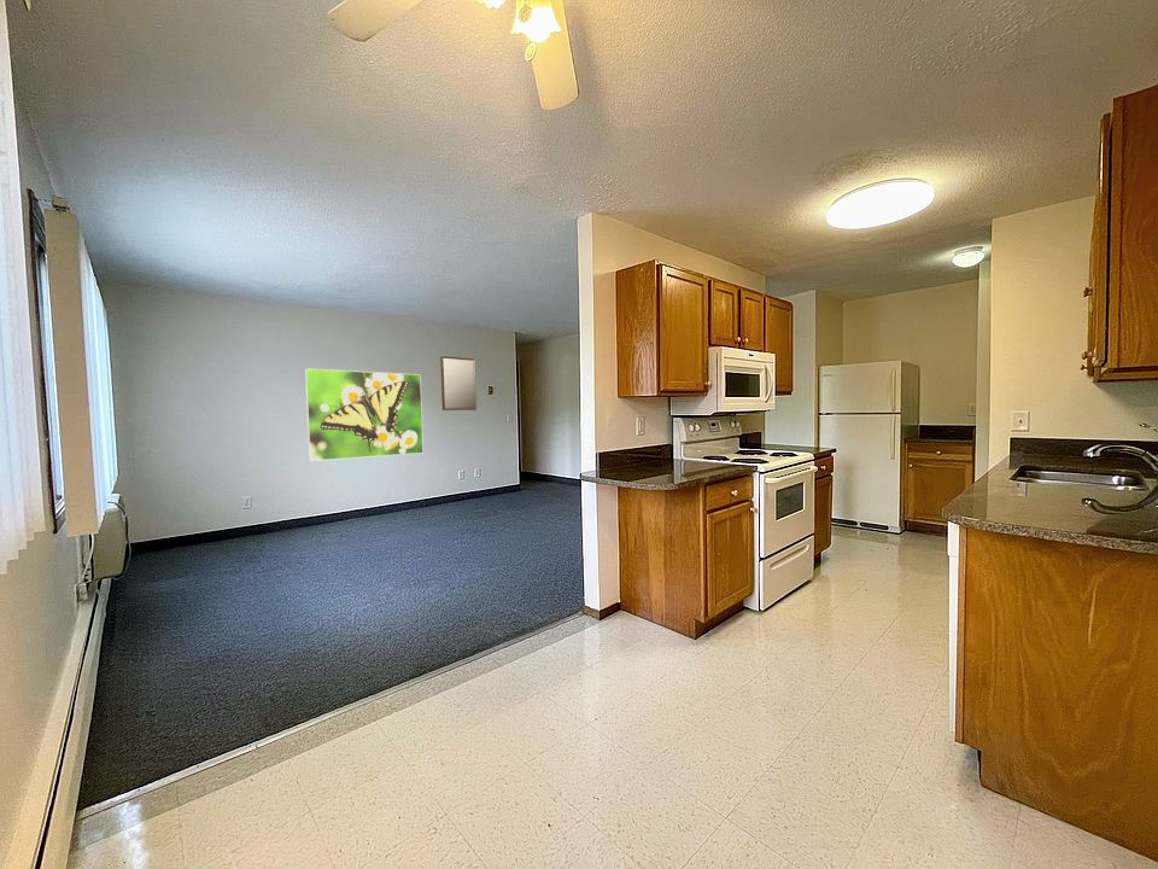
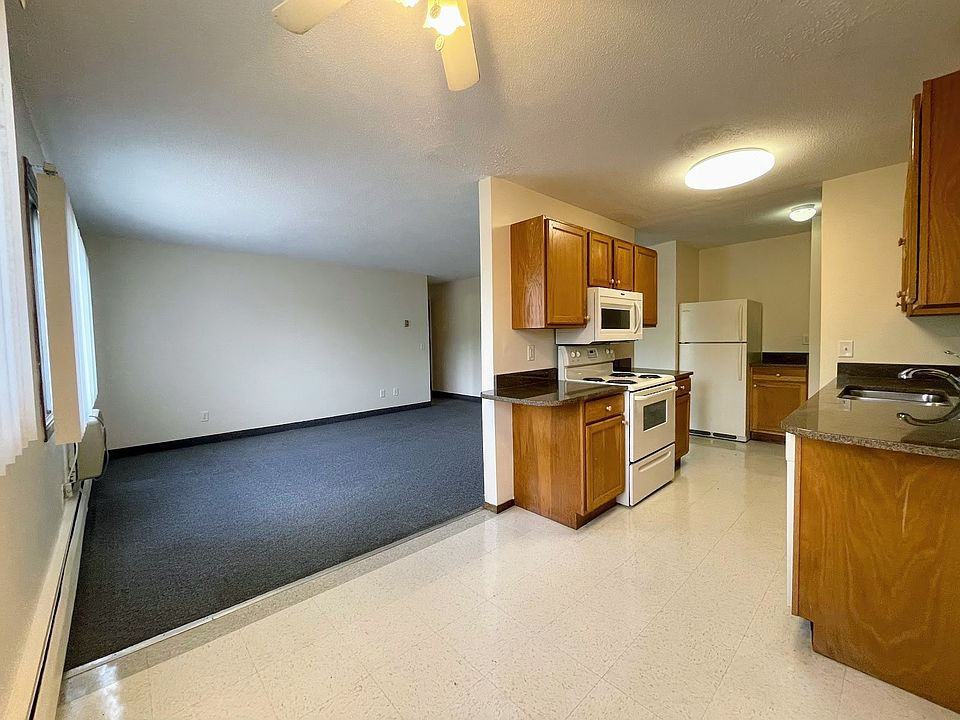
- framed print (369, 414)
- home mirror (458, 384)
